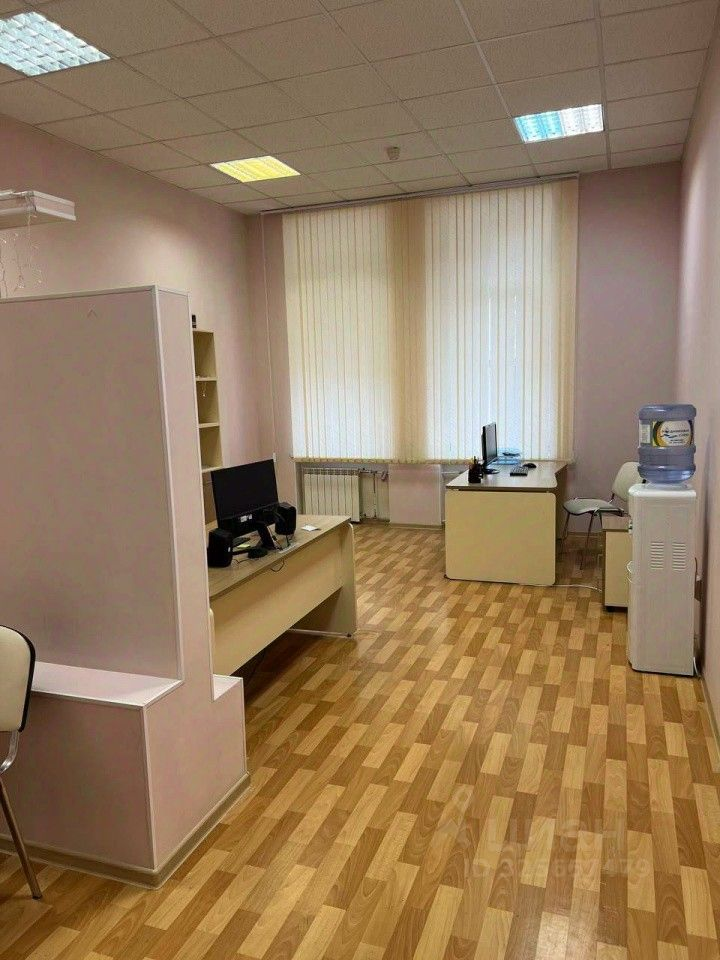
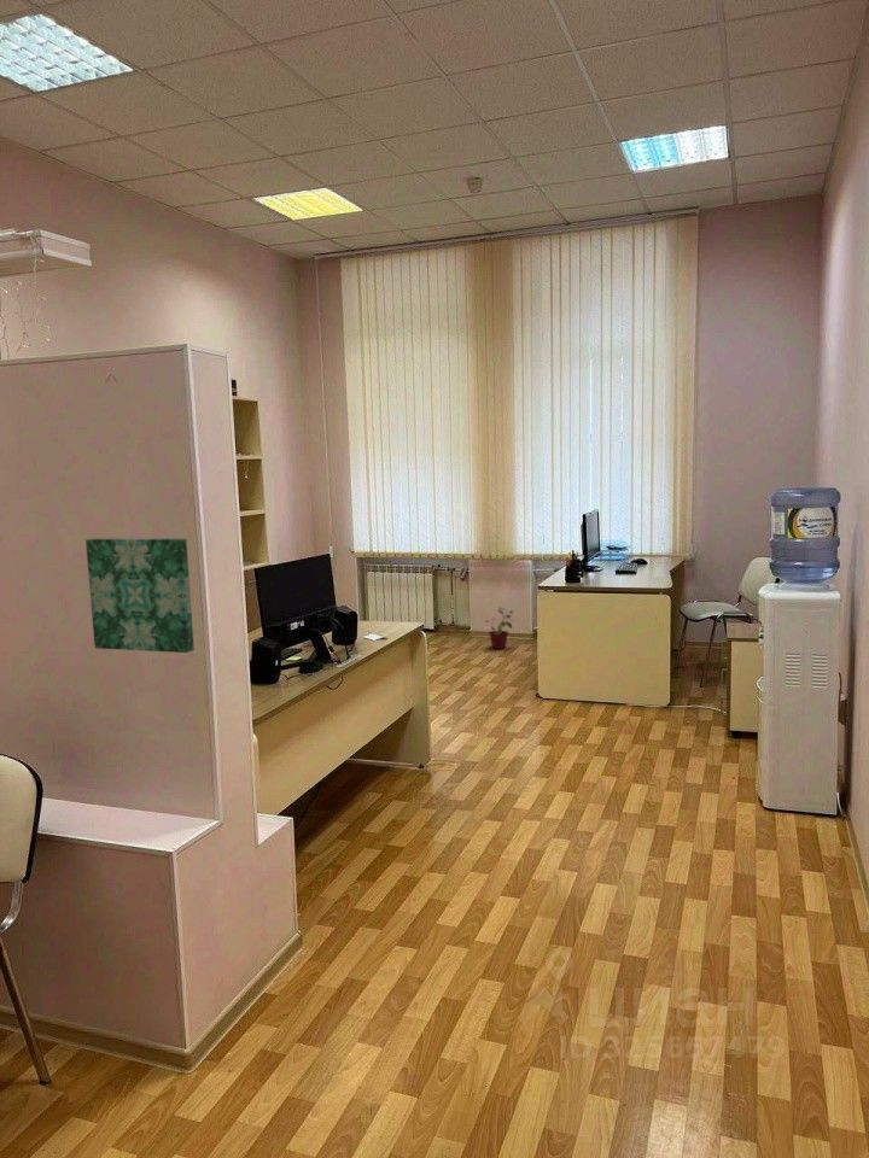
+ potted plant (502, 625)
+ wall art (139, 595)
